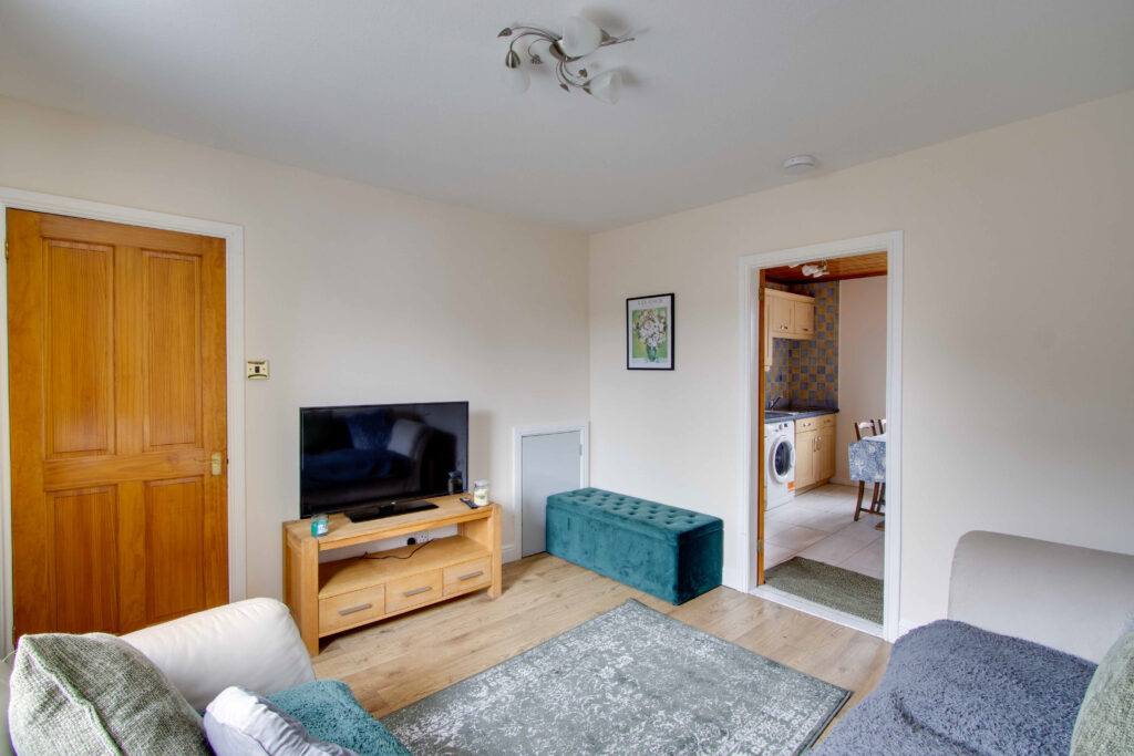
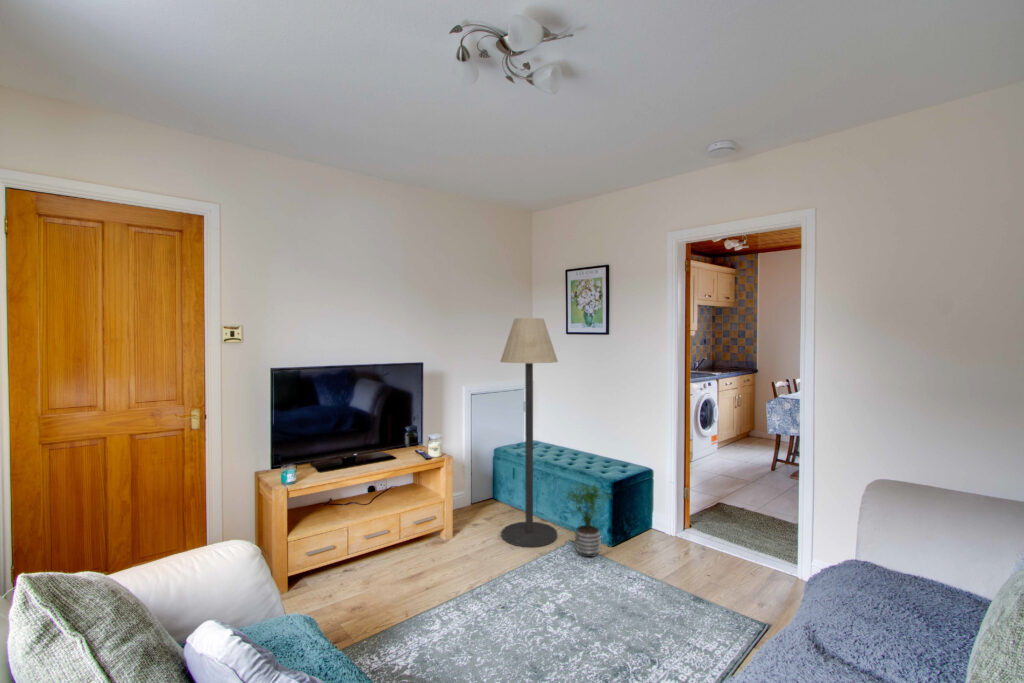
+ floor lamp (529, 427)
+ potted plant (585, 517)
